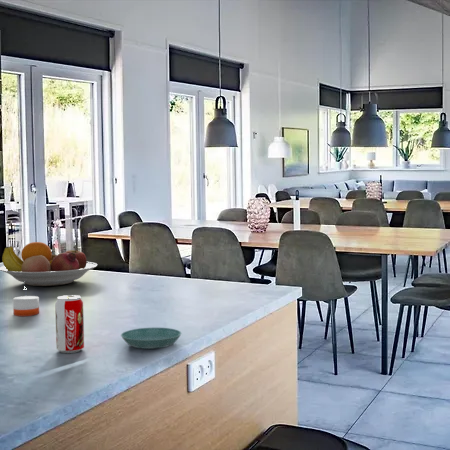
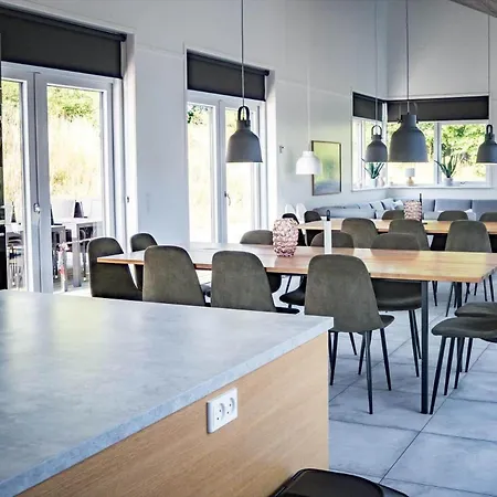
- fruit bowl (48, 262)
- candle (25, 297)
- beverage can (69, 323)
- saucer (151, 338)
